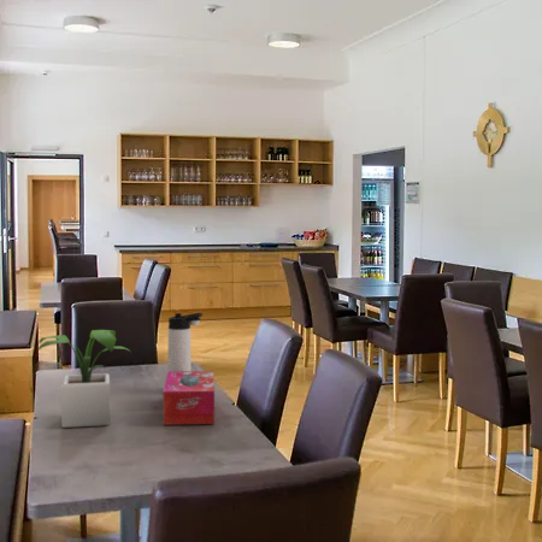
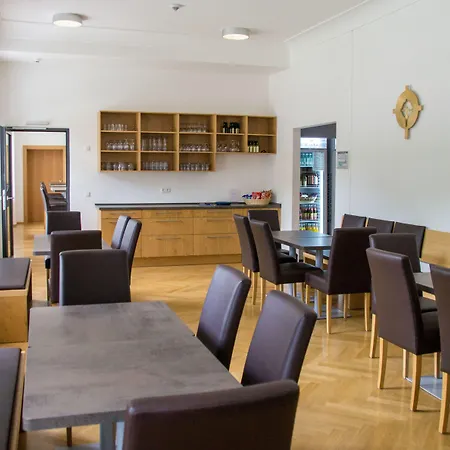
- thermos bottle (184, 352)
- potted plant (84, 375)
- tissue box (189, 395)
